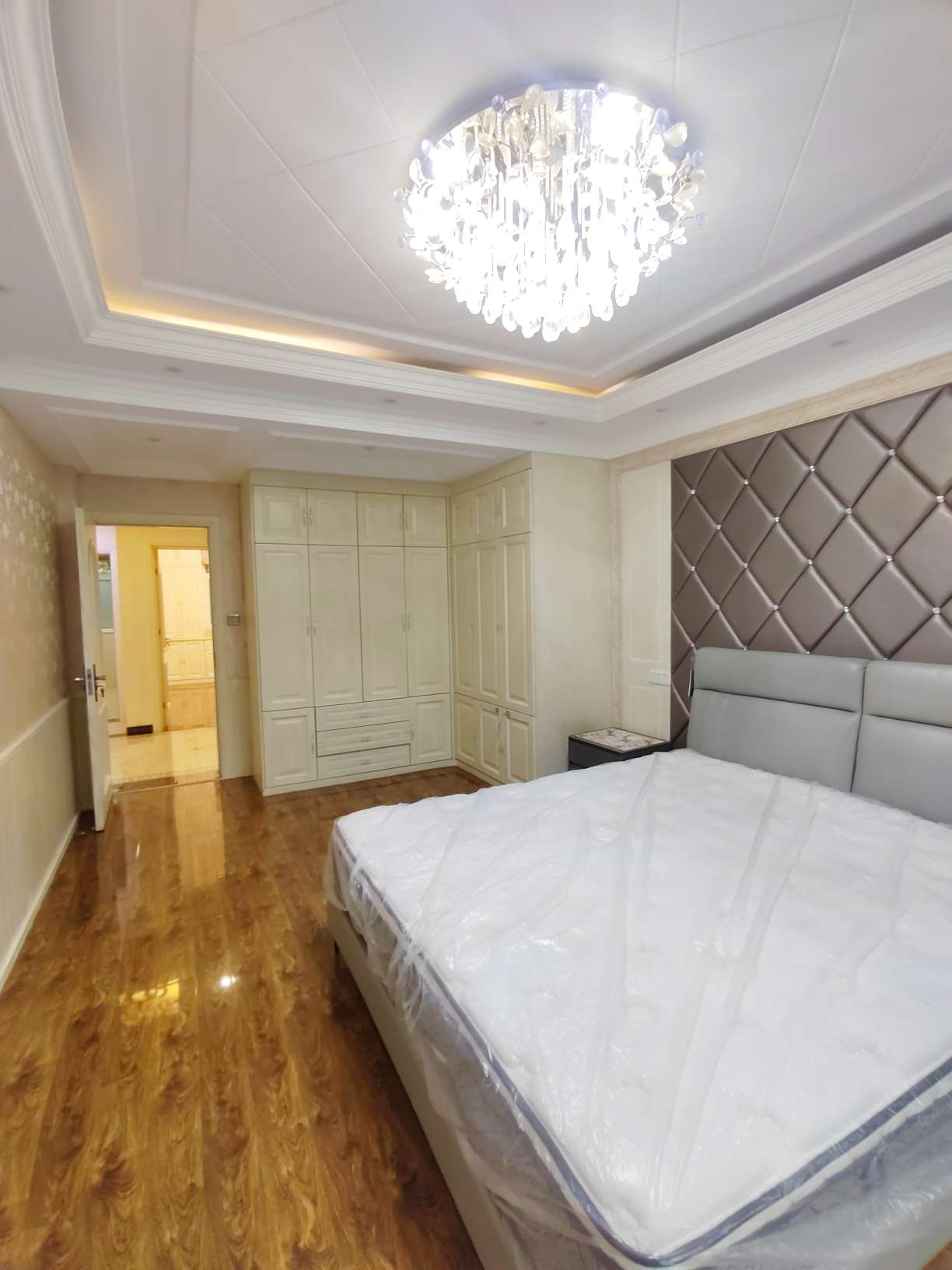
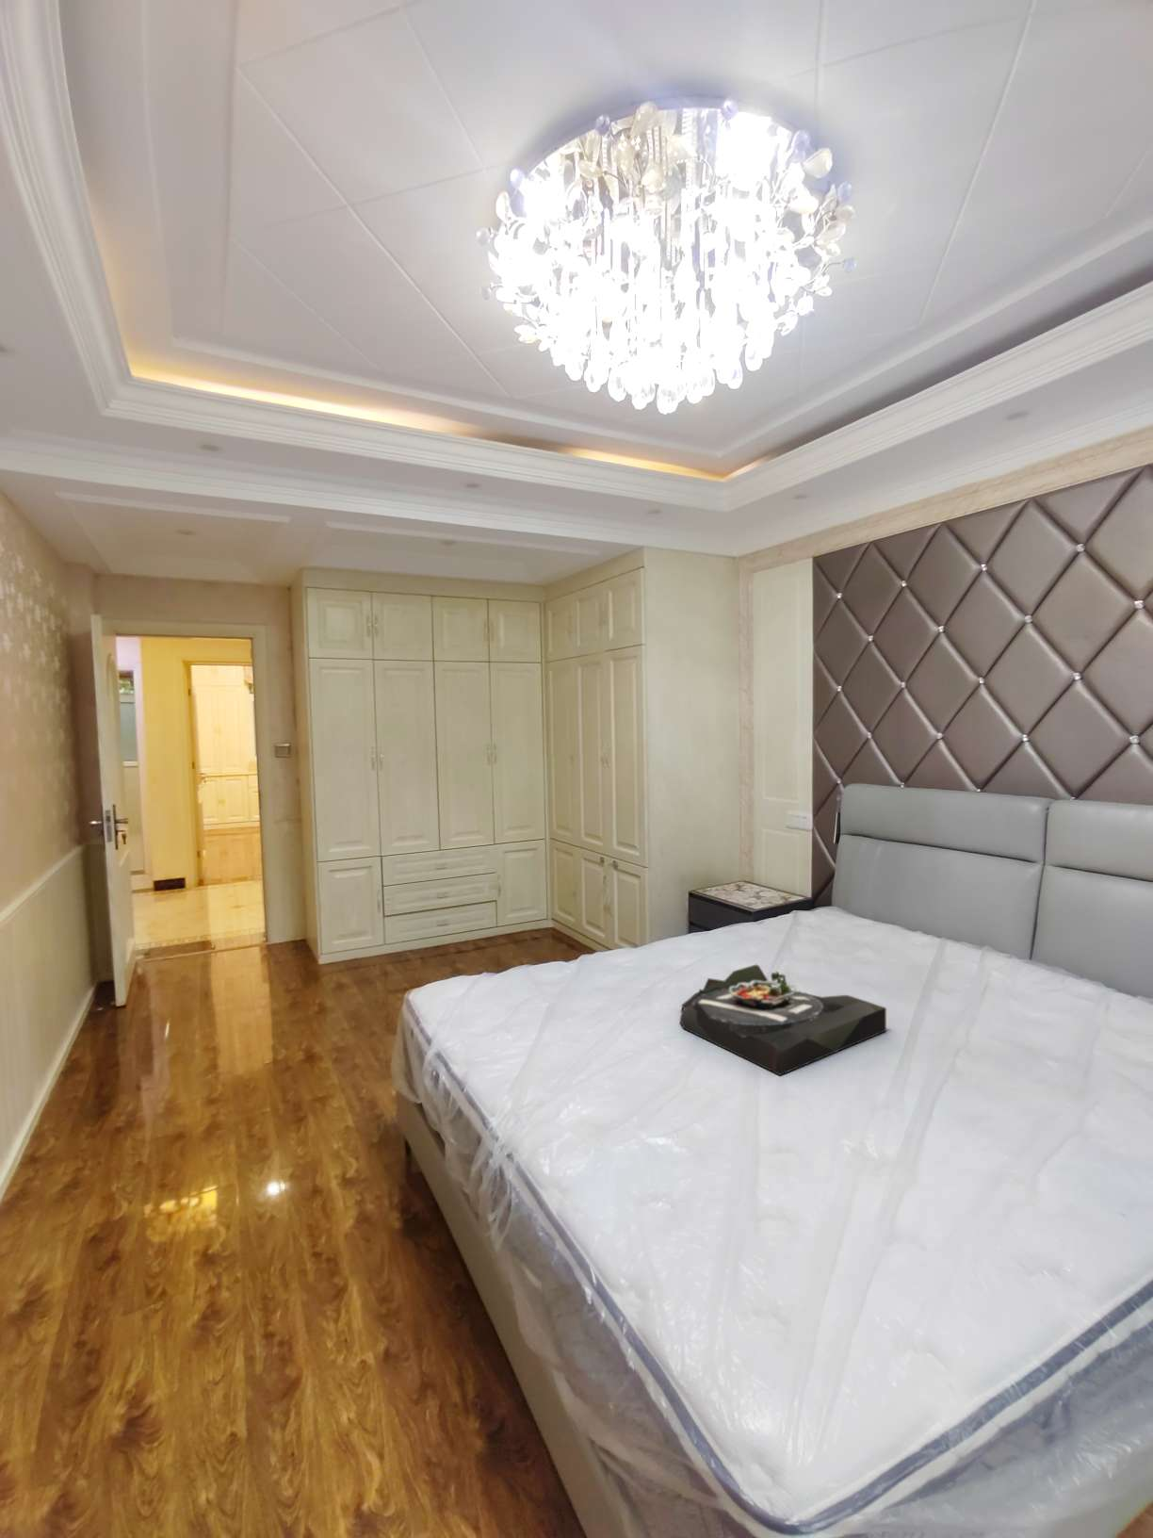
+ serving tray (765, 997)
